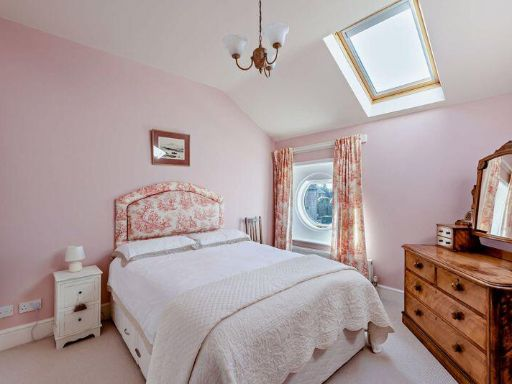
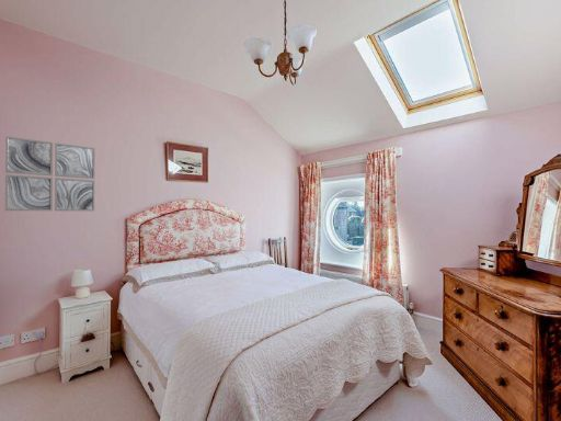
+ wall art (55, 175)
